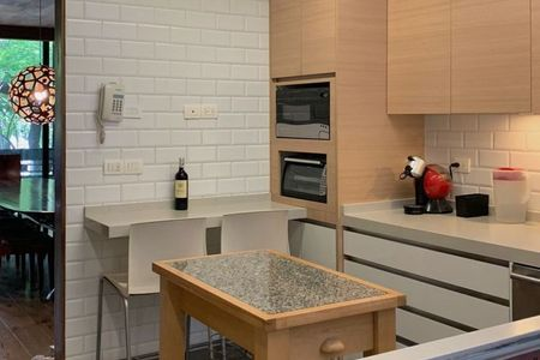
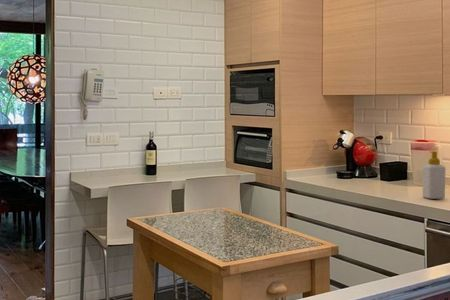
+ soap bottle (433, 174)
